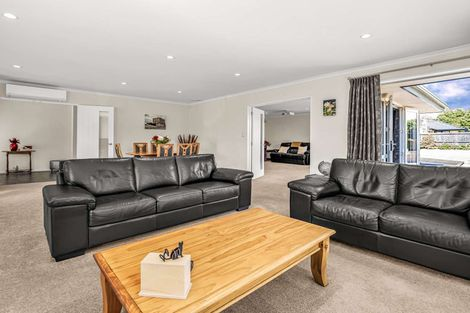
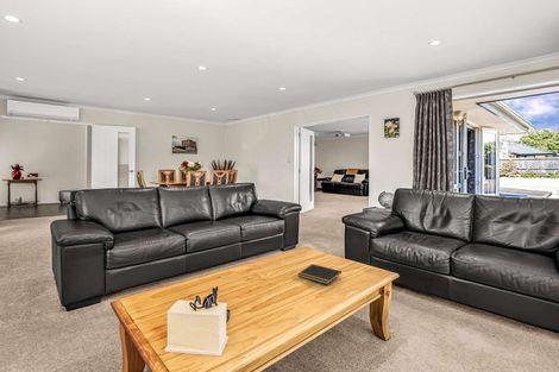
+ notepad (319, 273)
